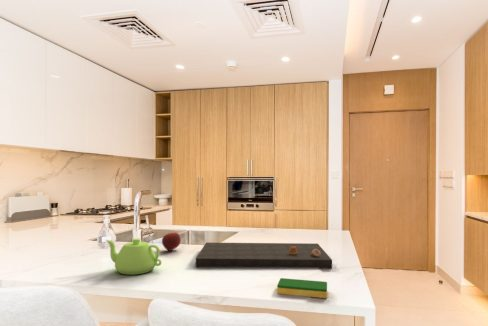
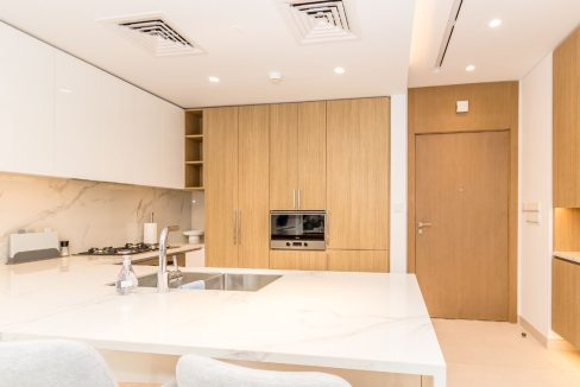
- fruit (171, 241)
- cutting board (262, 250)
- dish sponge (302, 287)
- teapot (133, 254)
